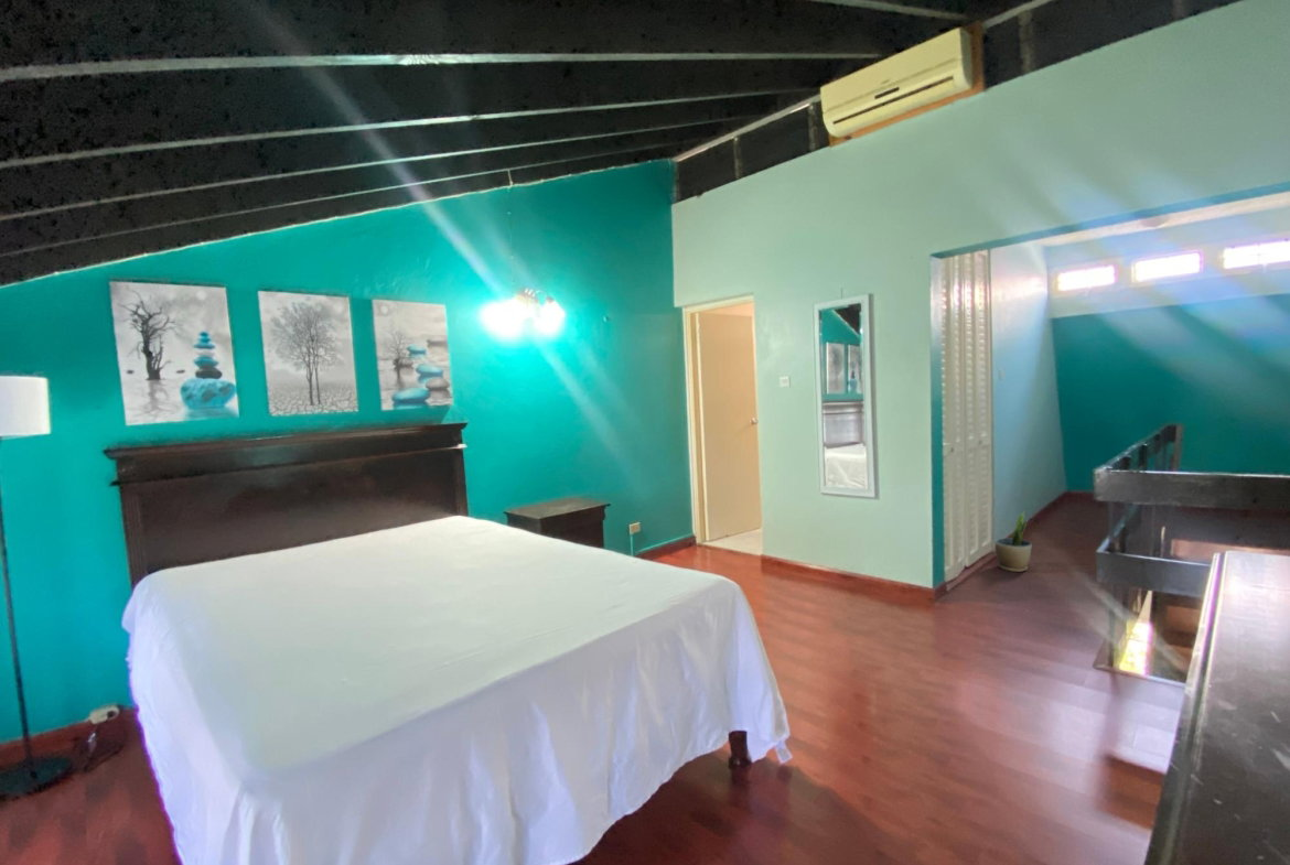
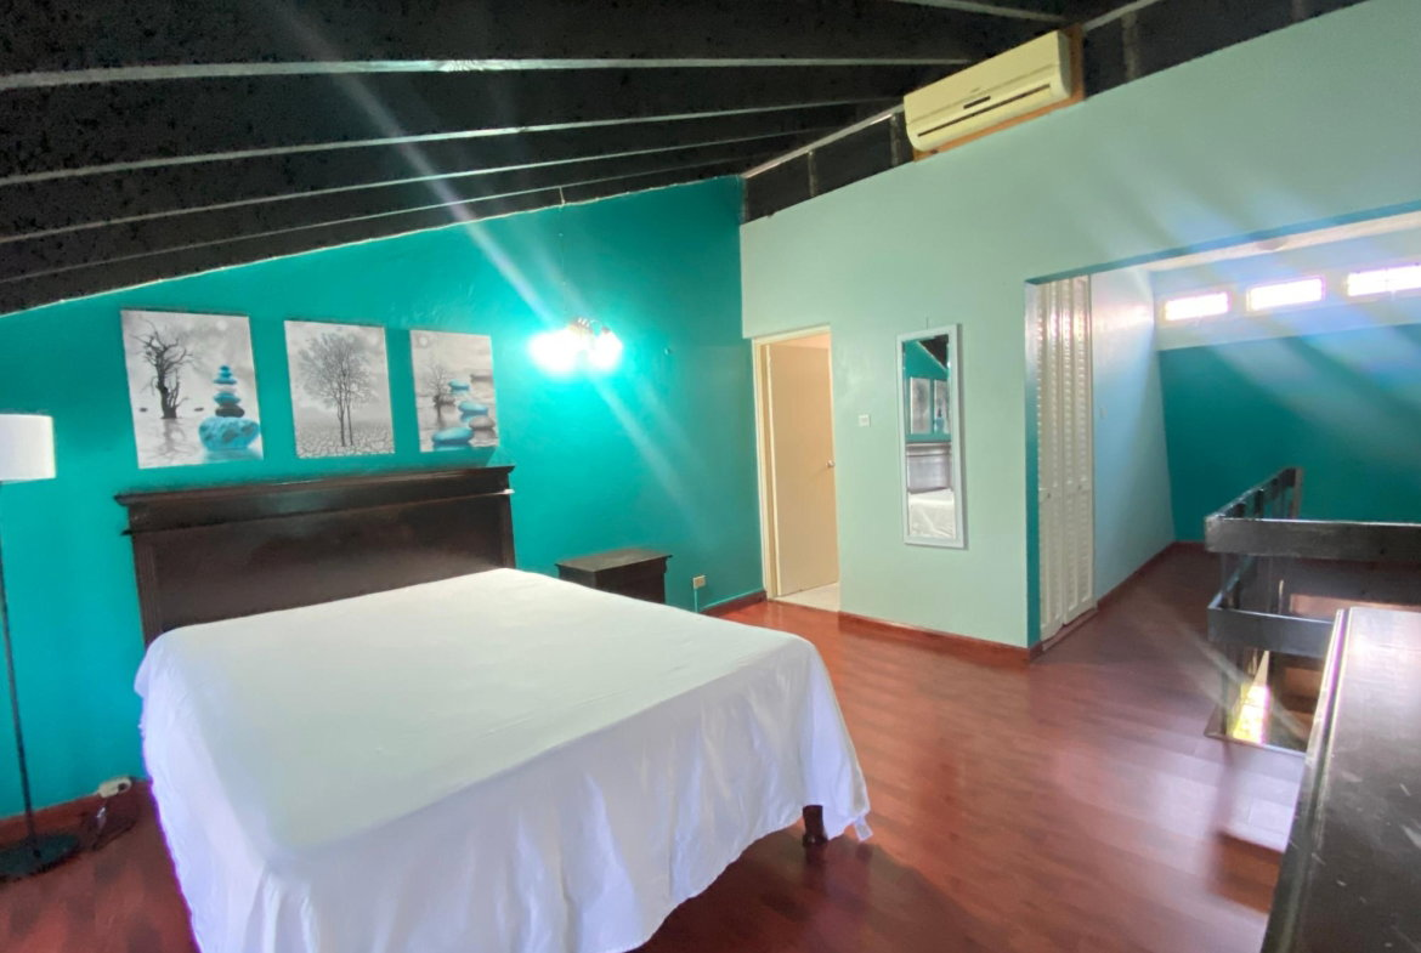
- potted plant (1012, 541)
